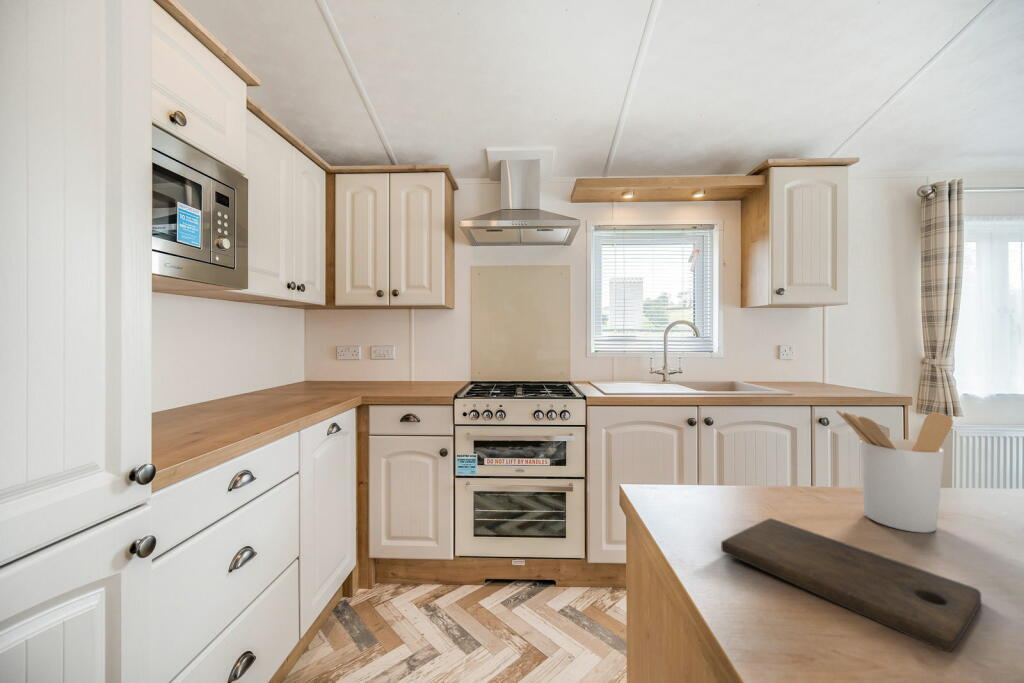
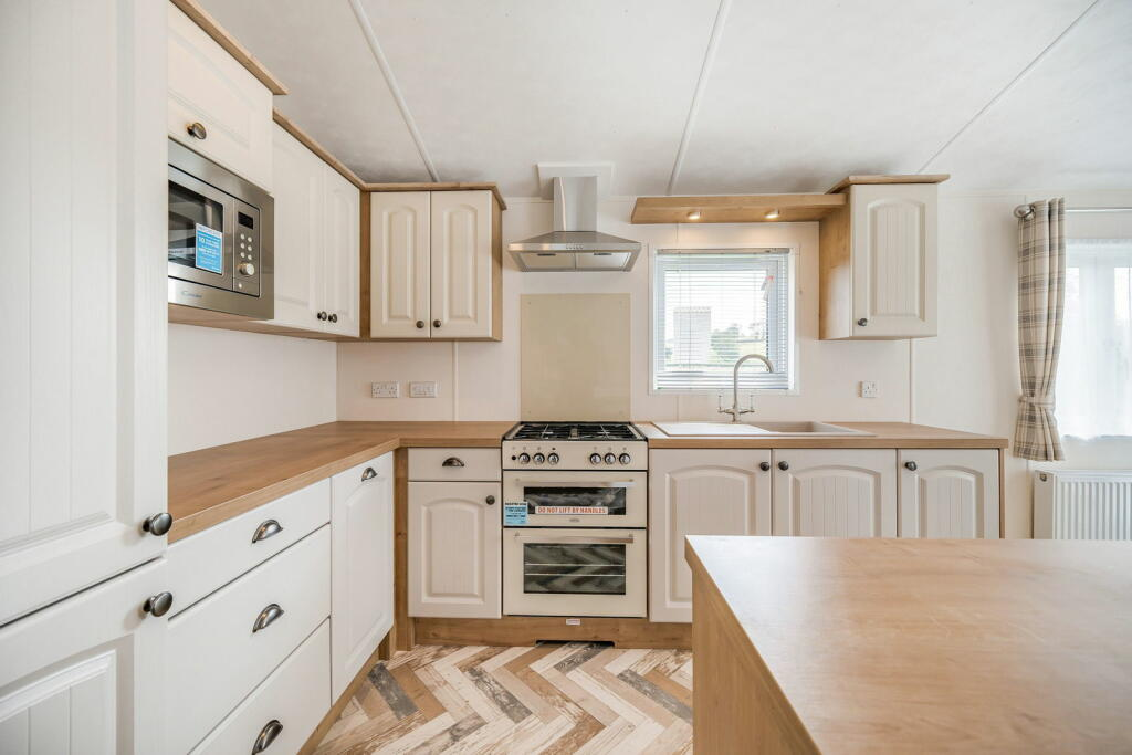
- cutting board (836, 568)
- utensil holder (885, 464)
